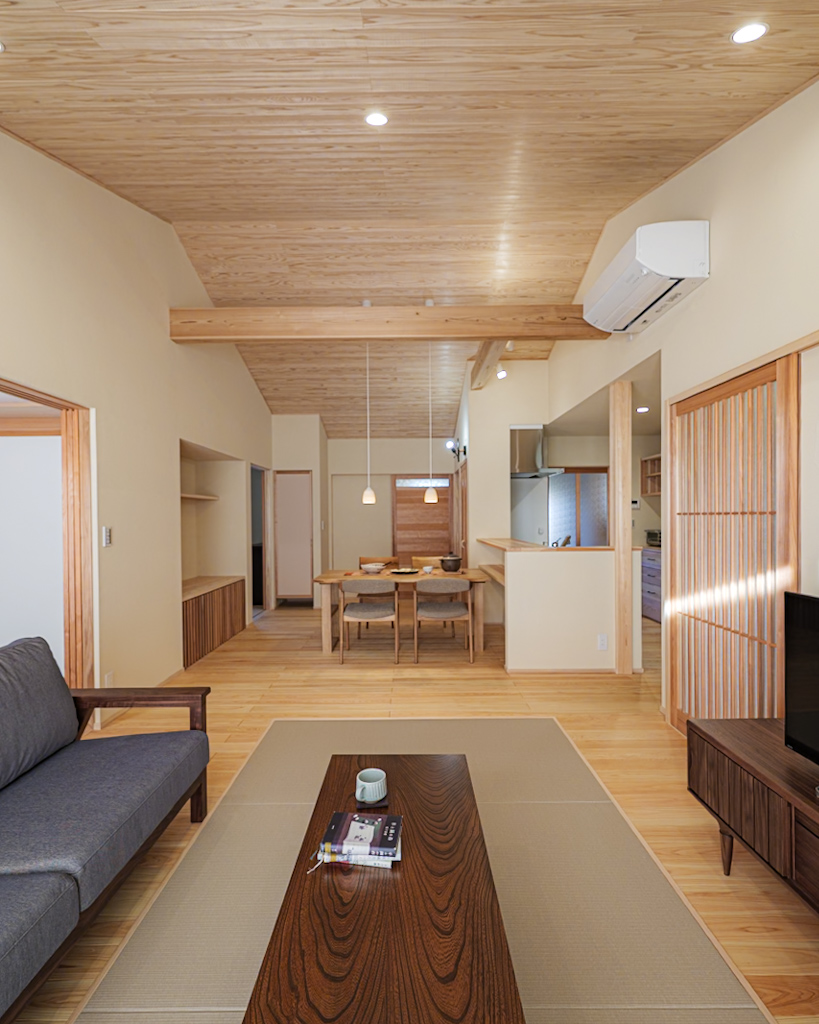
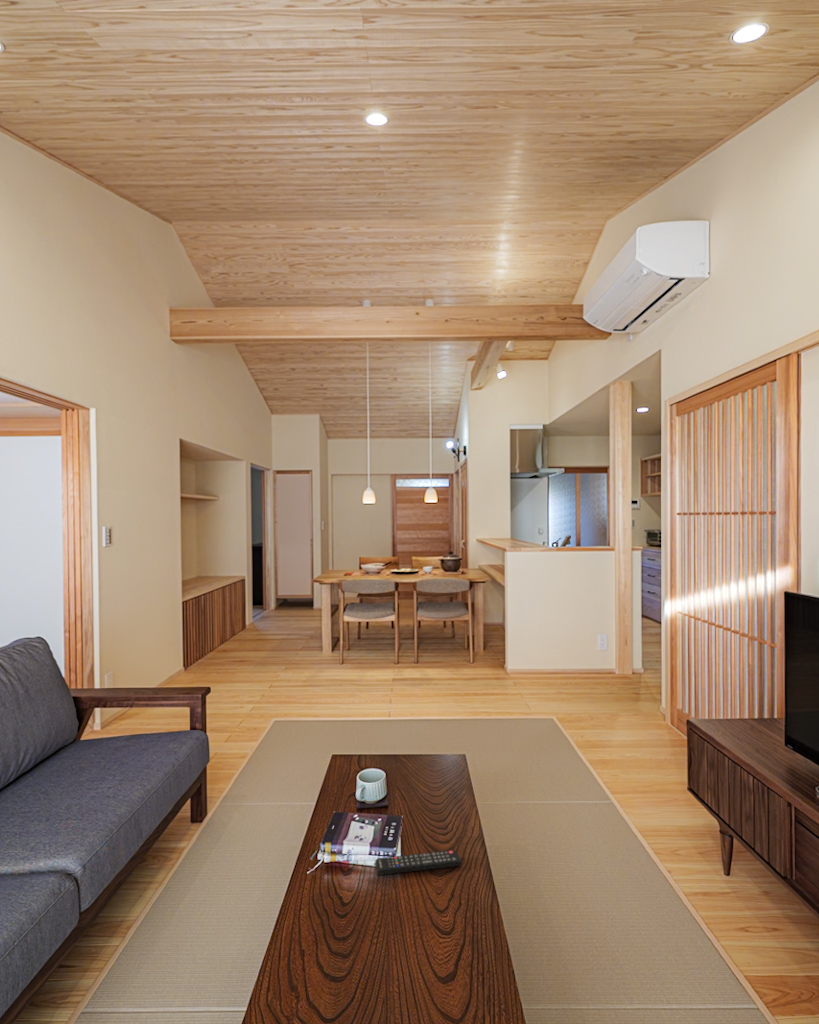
+ remote control (418, 863)
